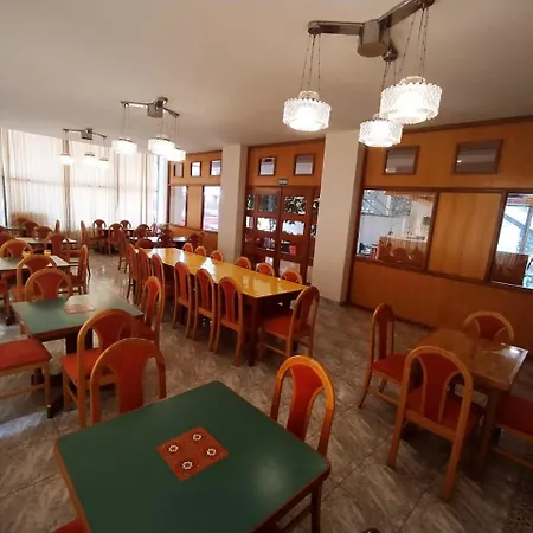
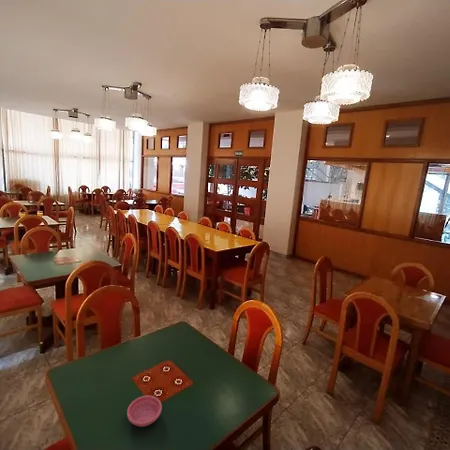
+ saucer (144, 412)
